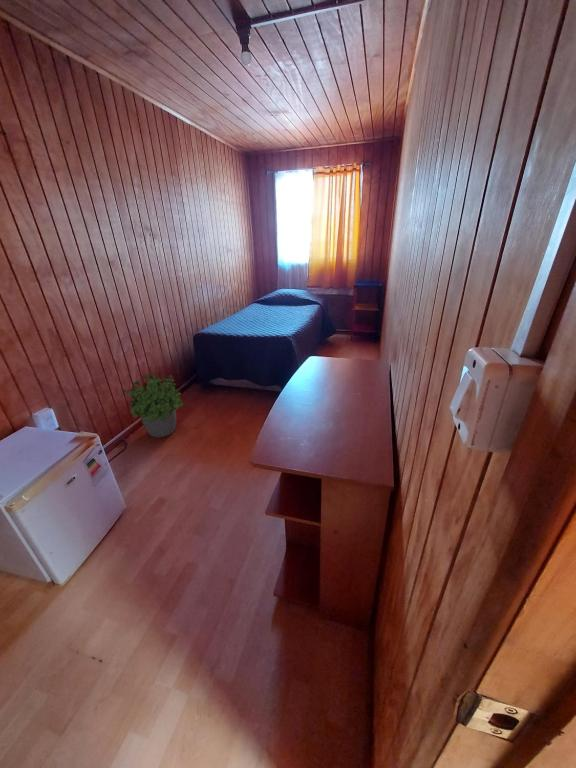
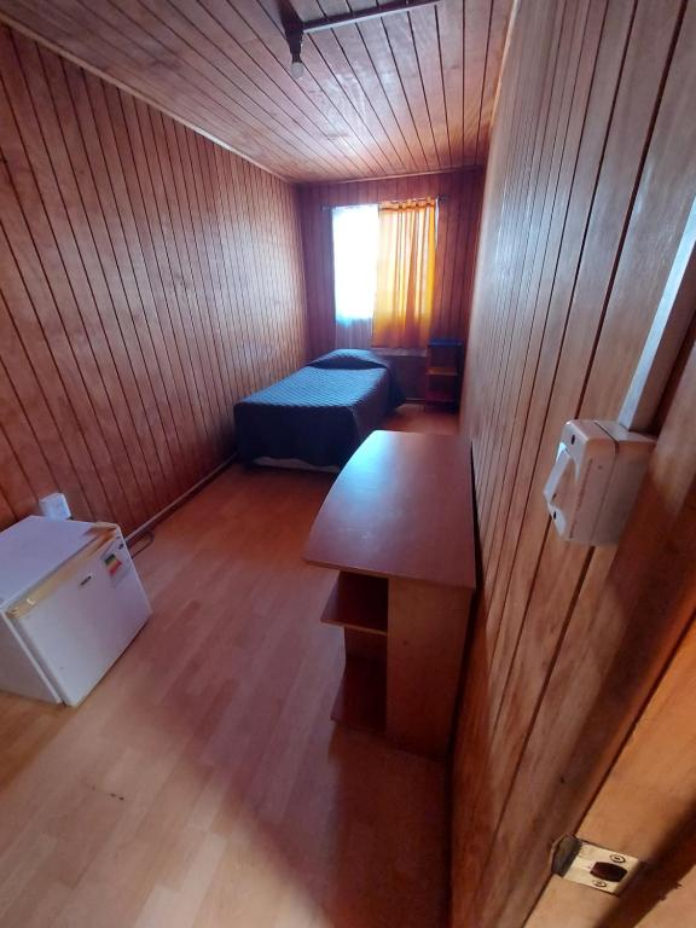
- potted plant (157, 404)
